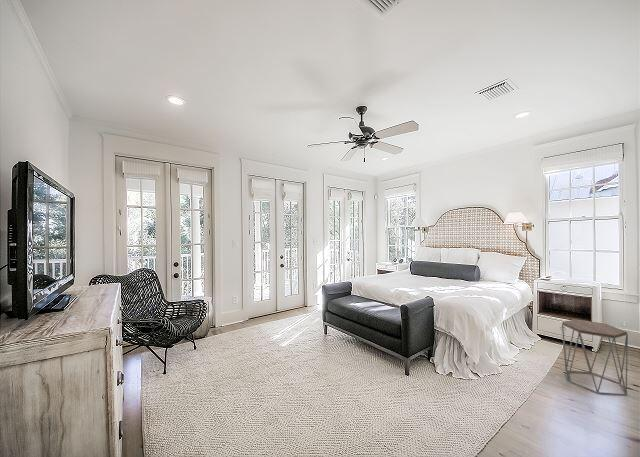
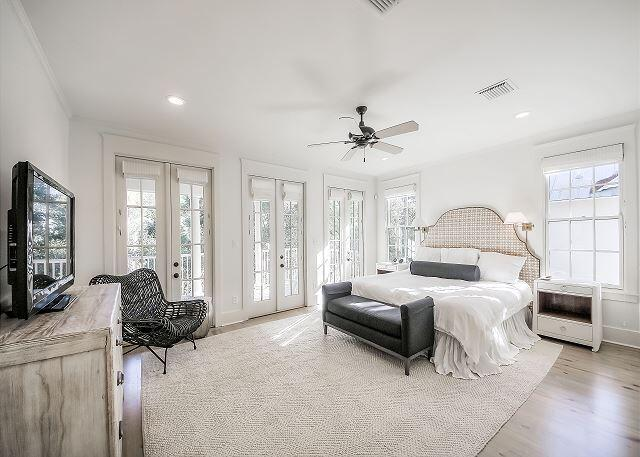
- side table (595, 355)
